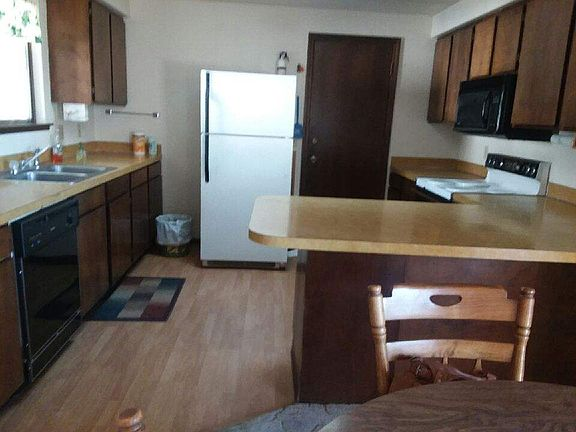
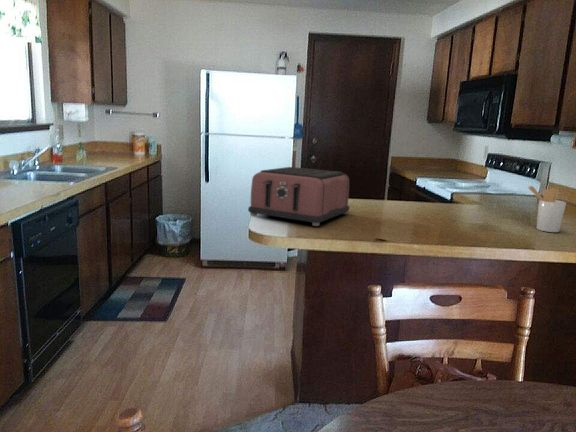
+ toaster (299, 193)
+ utensil holder (544, 207)
